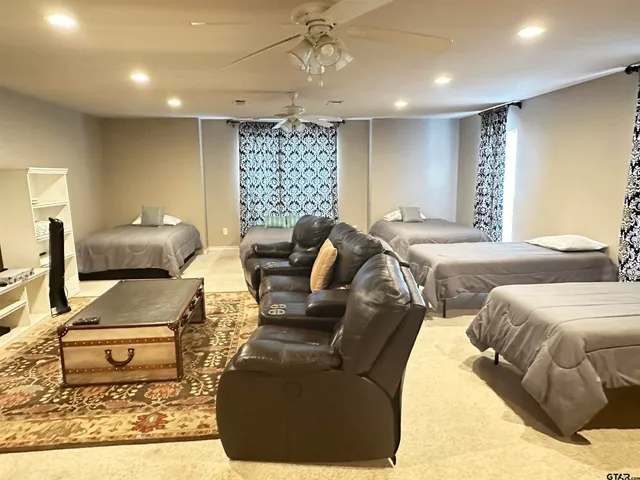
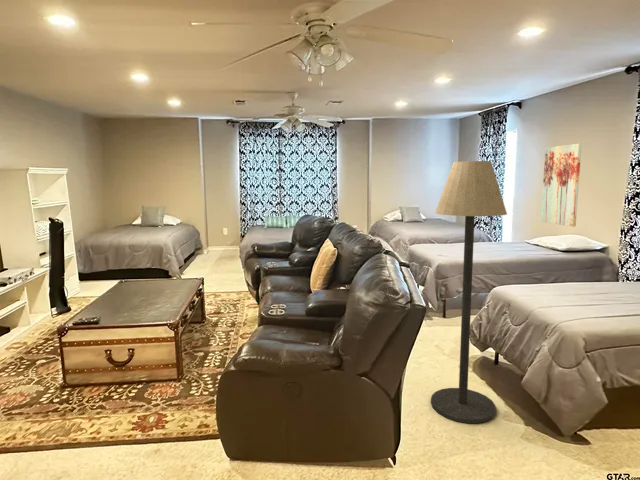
+ floor lamp (467, 288)
+ wall art (559, 185)
